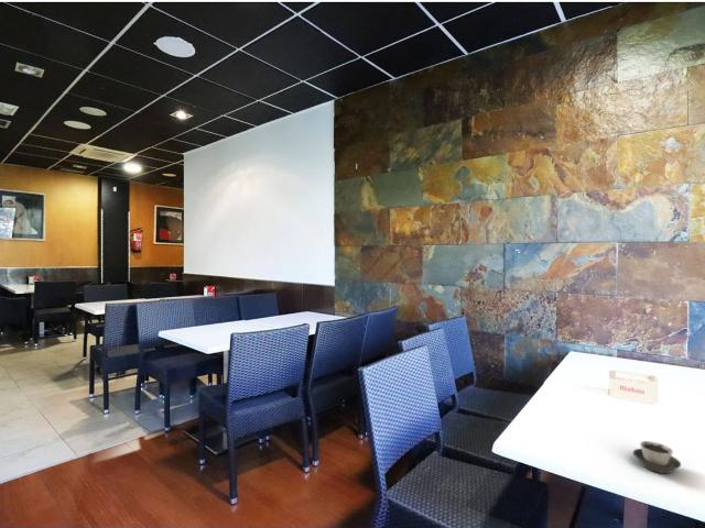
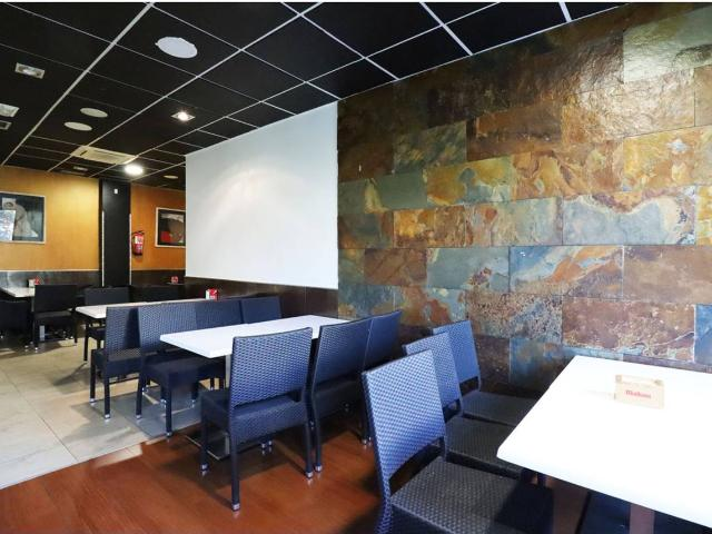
- cup (655, 457)
